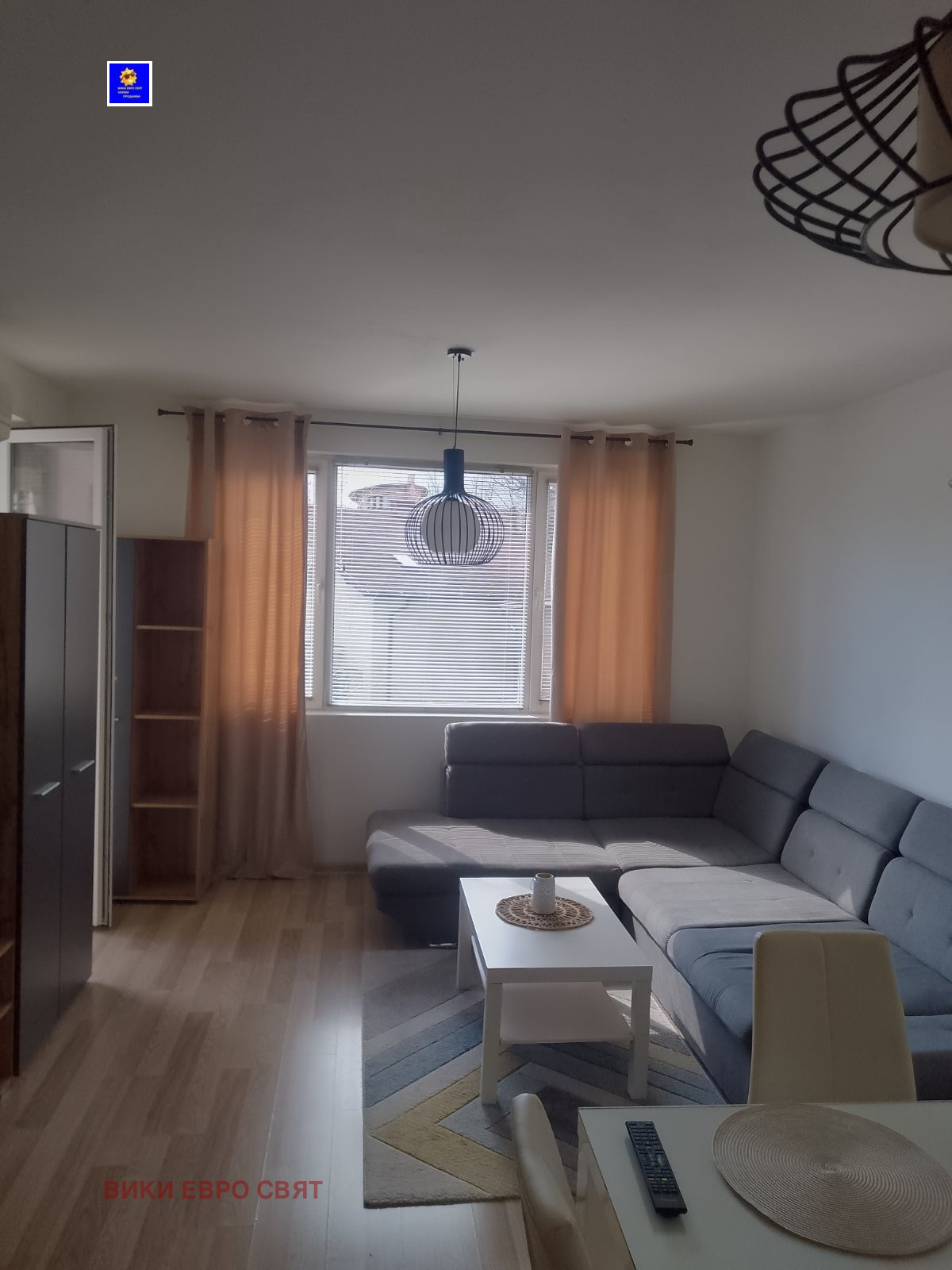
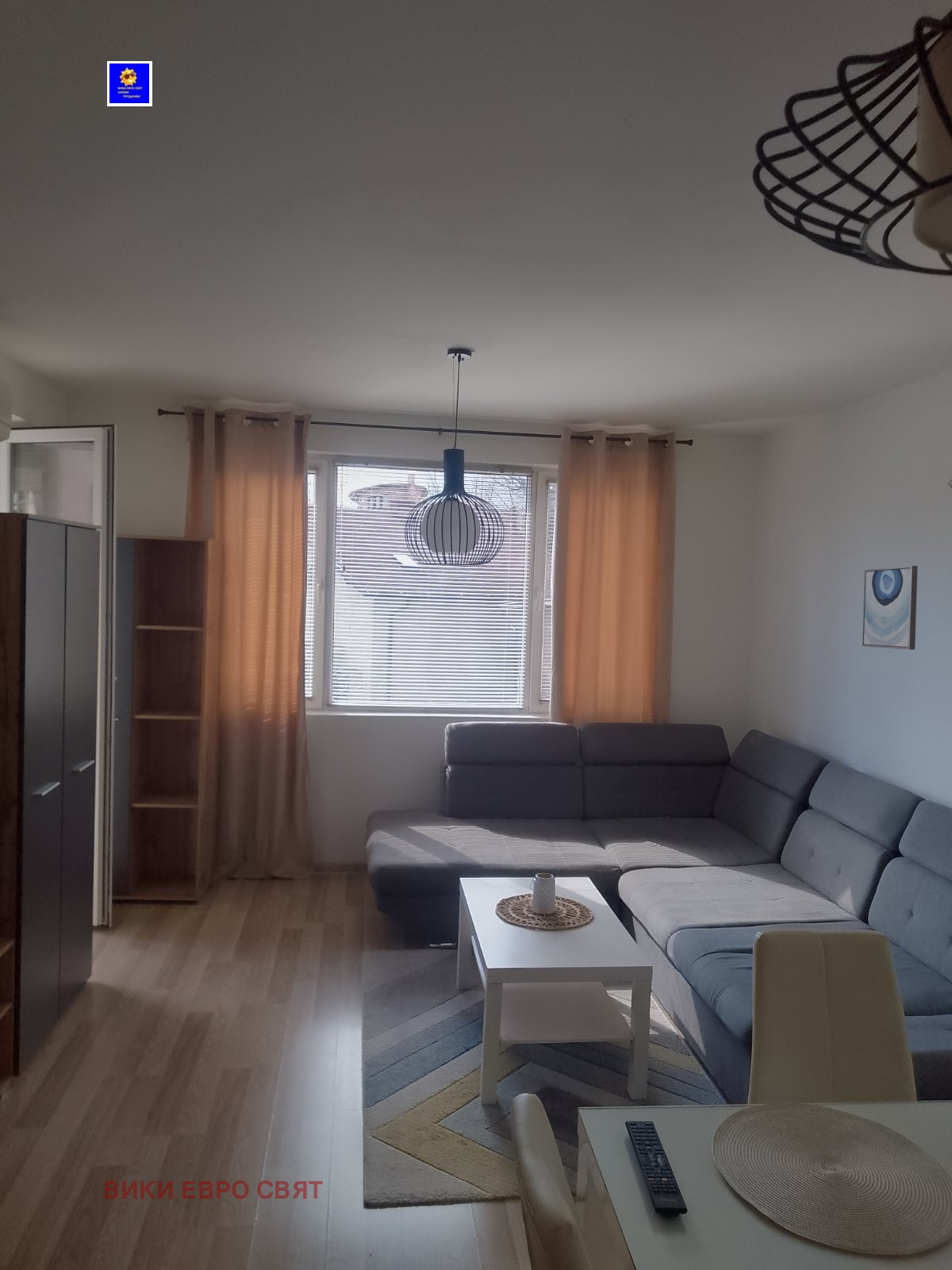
+ wall art (888, 607)
